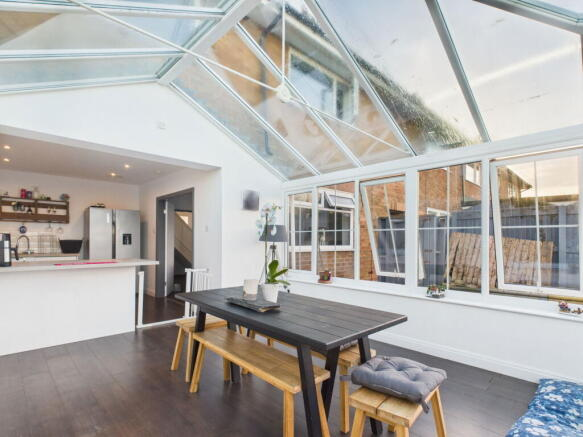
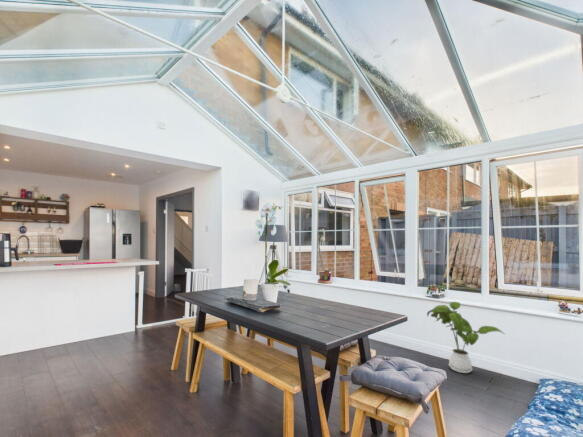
+ house plant (460, 336)
